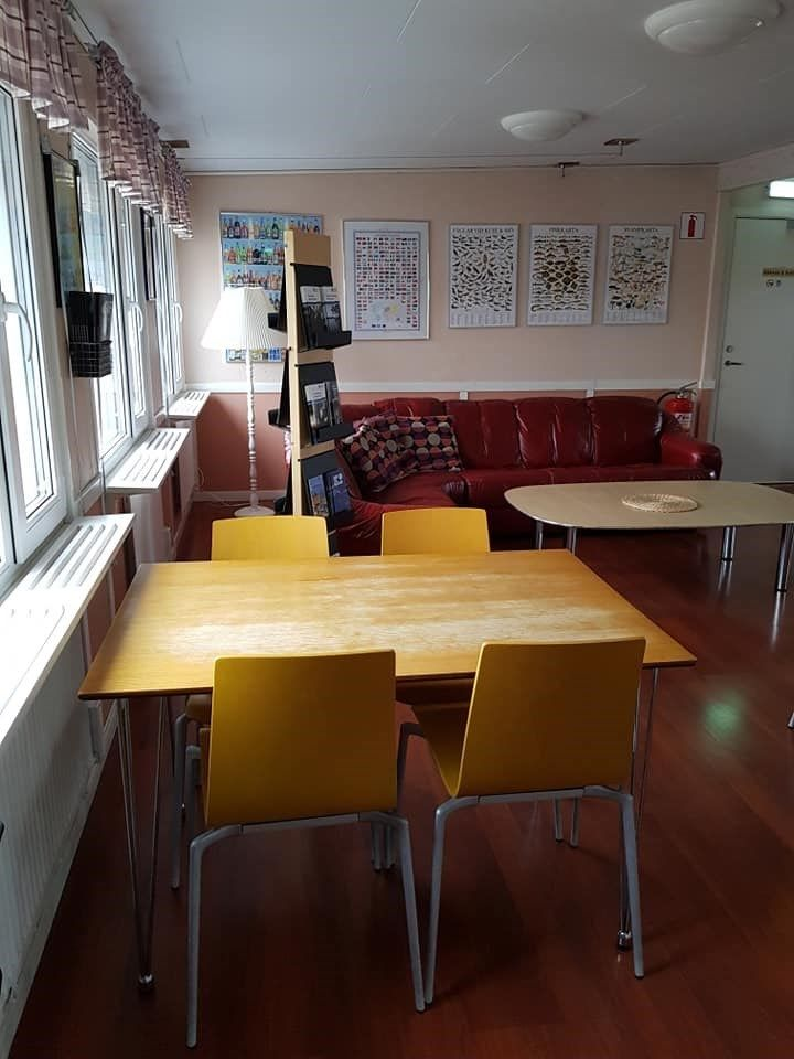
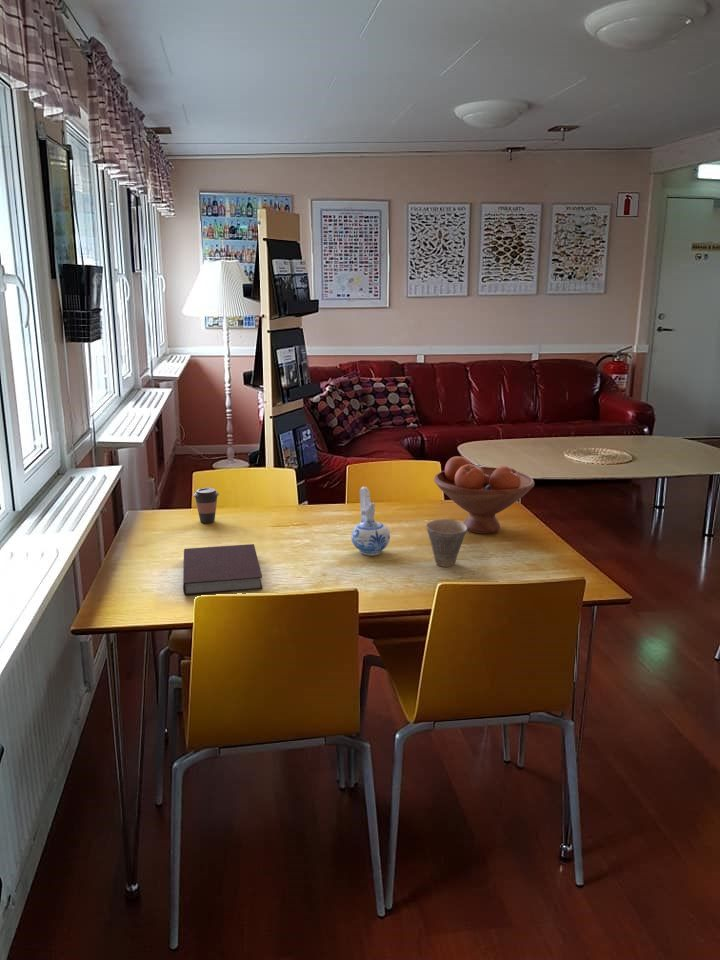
+ ceramic pitcher (370, 521)
+ coffee cup (206, 505)
+ cup (446, 544)
+ fruit bowl (483, 493)
+ notebook (221, 567)
